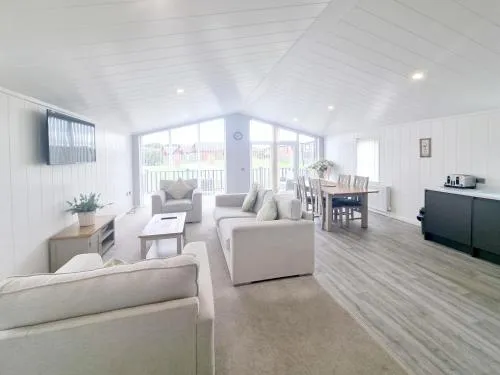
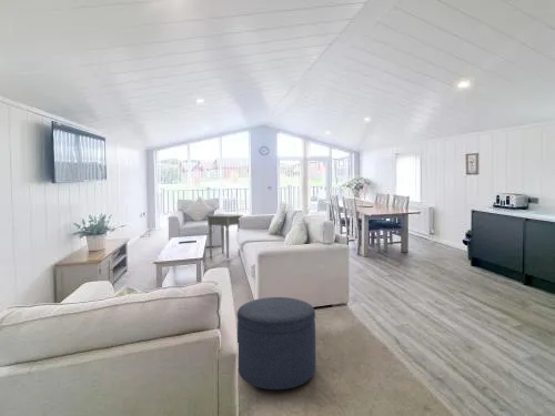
+ ottoman (276, 337)
+ side table (225, 235)
